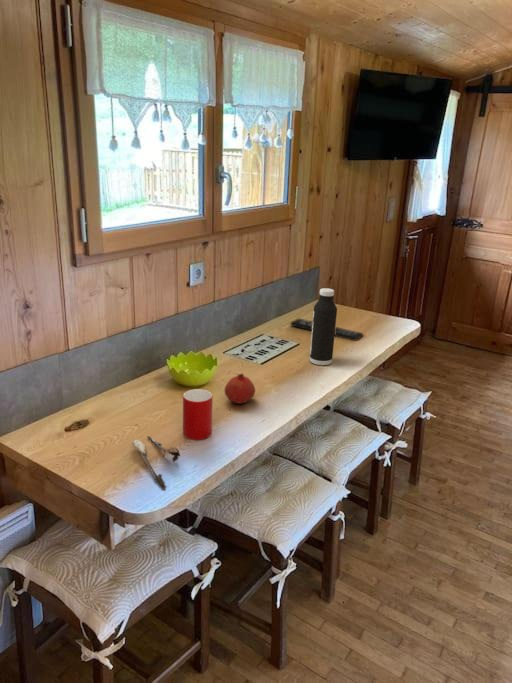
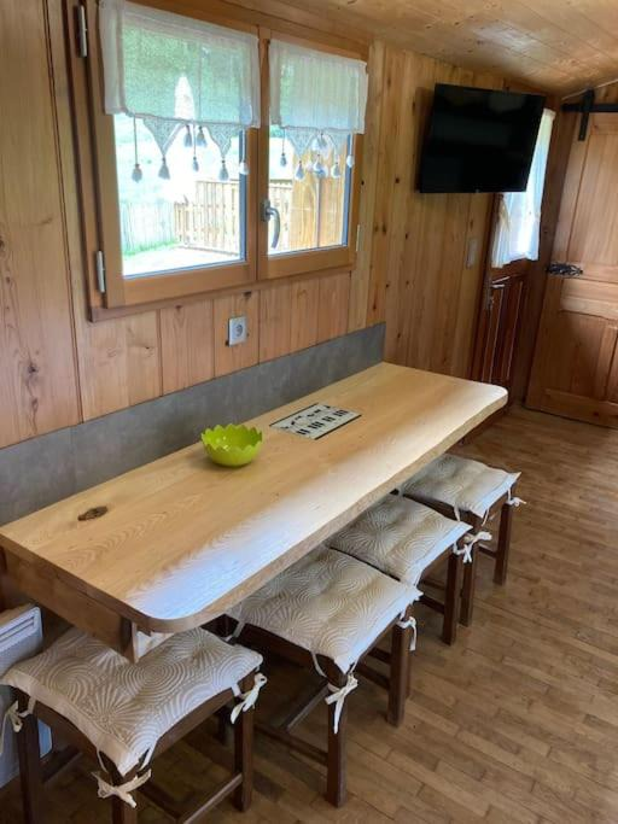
- fruit (240, 387)
- cup (201, 412)
- spoon (160, 448)
- remote control (335, 328)
- water bottle (323, 326)
